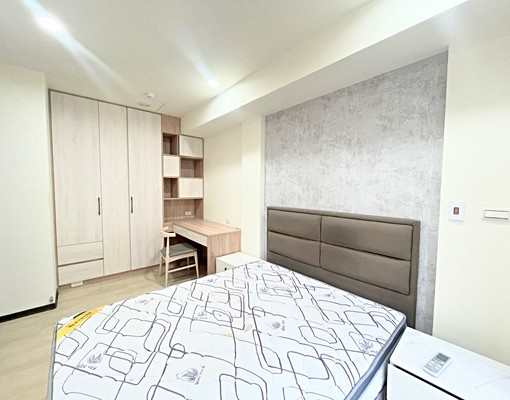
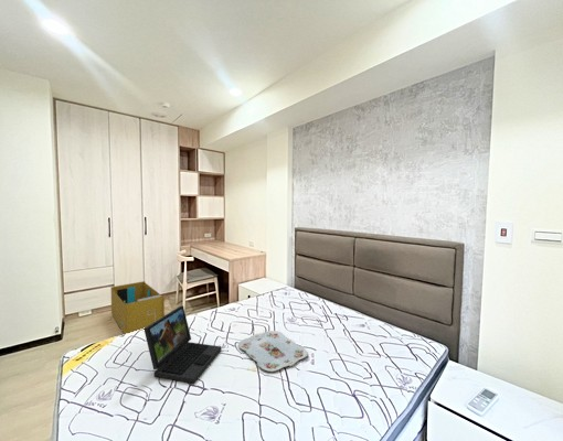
+ laptop (185, 338)
+ serving tray (272, 348)
+ storage bin (136, 305)
